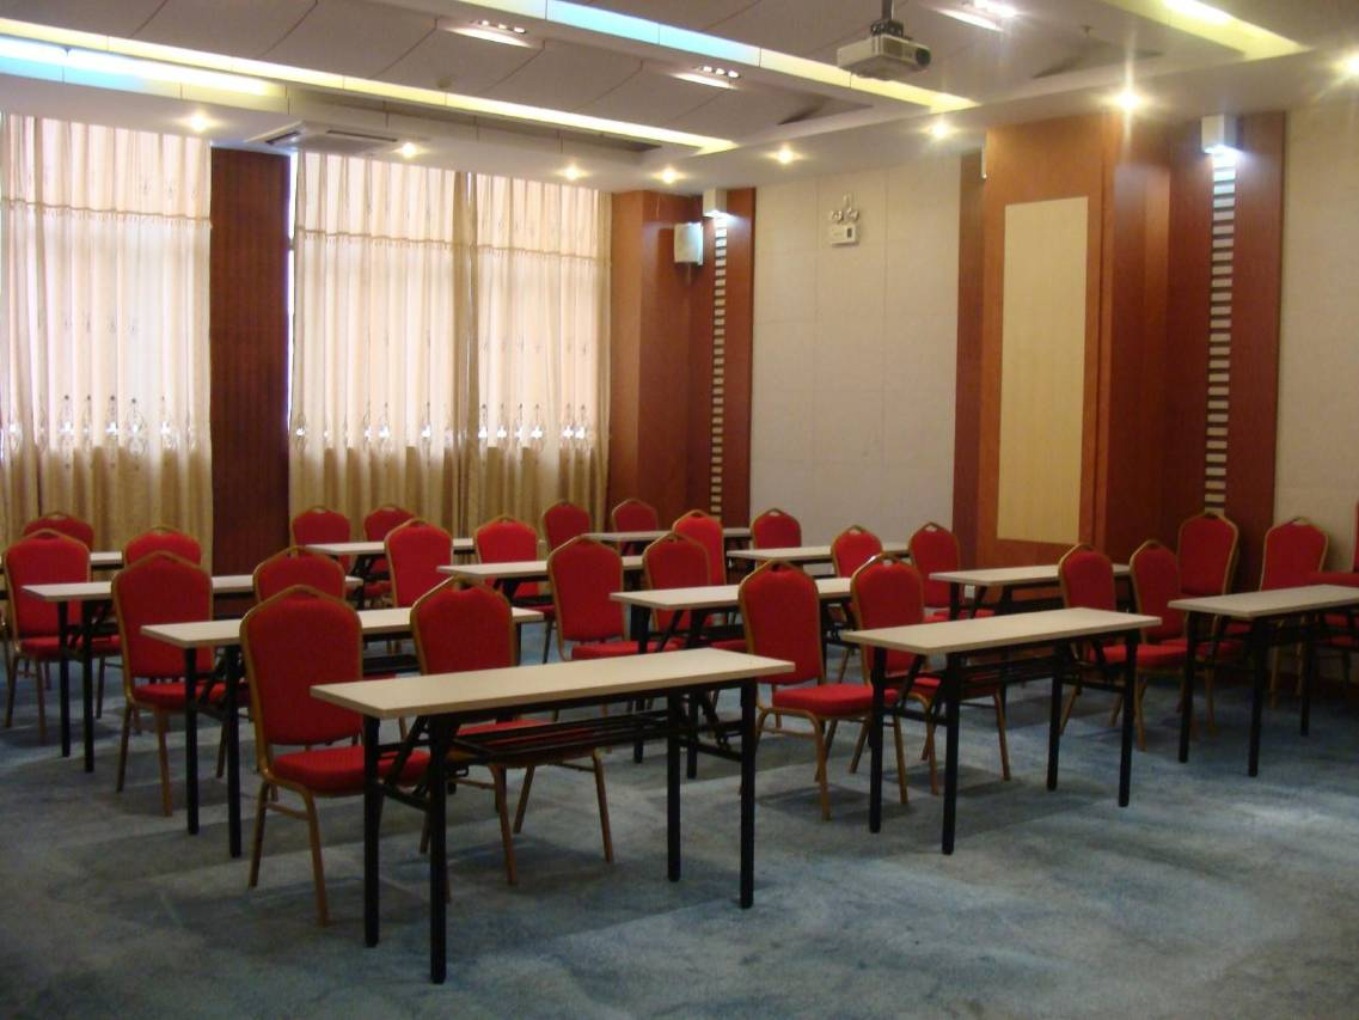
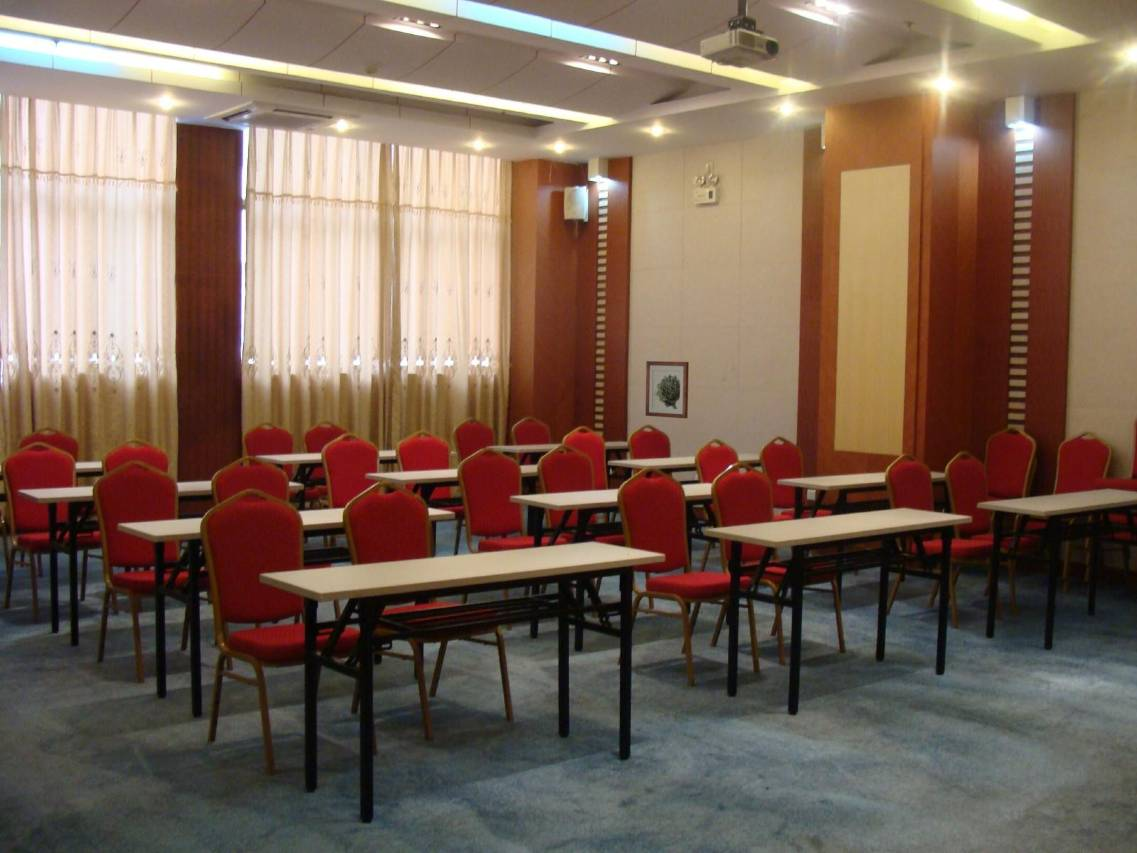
+ wall art (666, 389)
